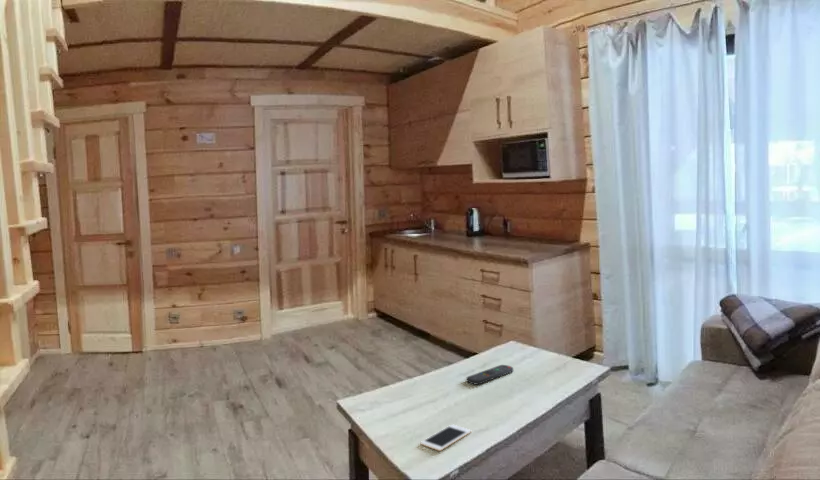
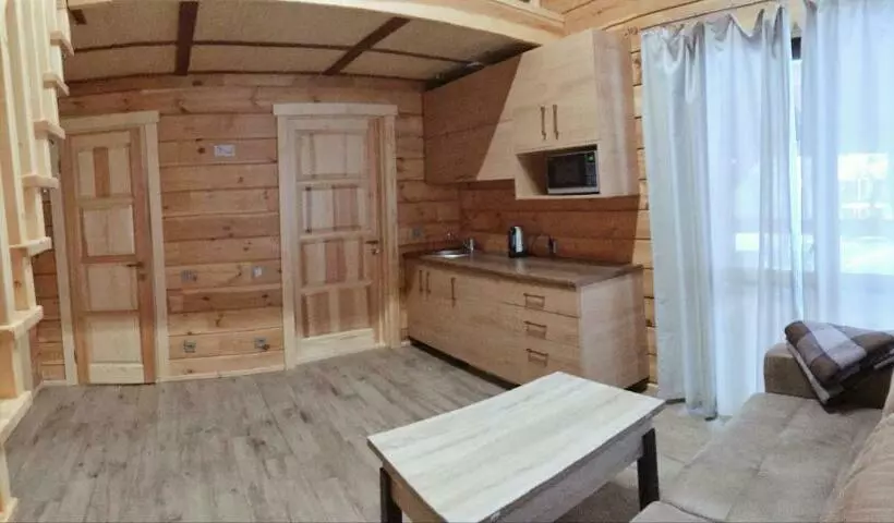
- remote control (490, 374)
- cell phone (446, 437)
